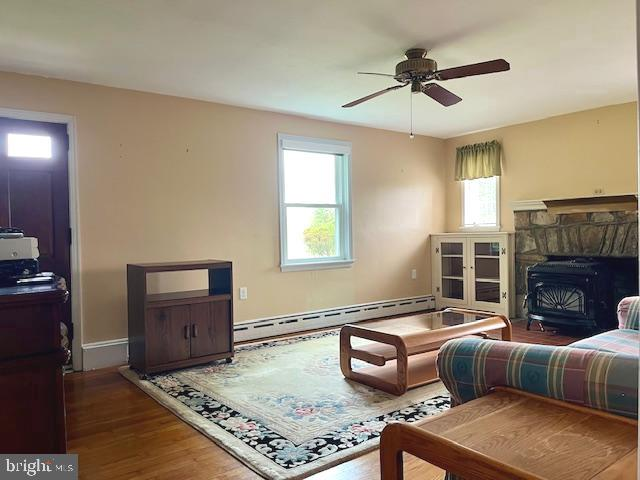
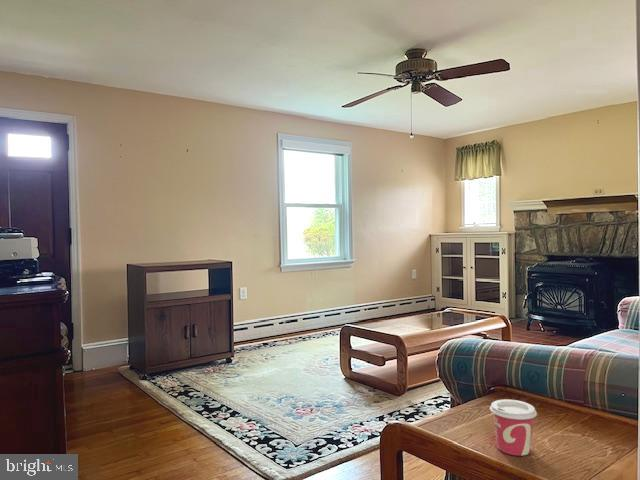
+ cup (513, 427)
